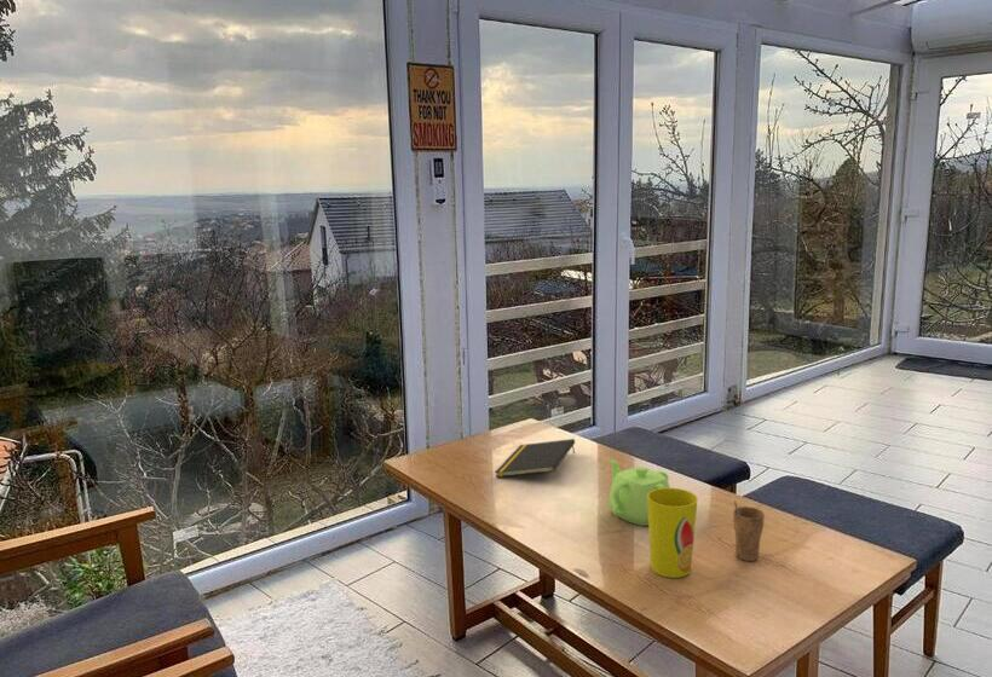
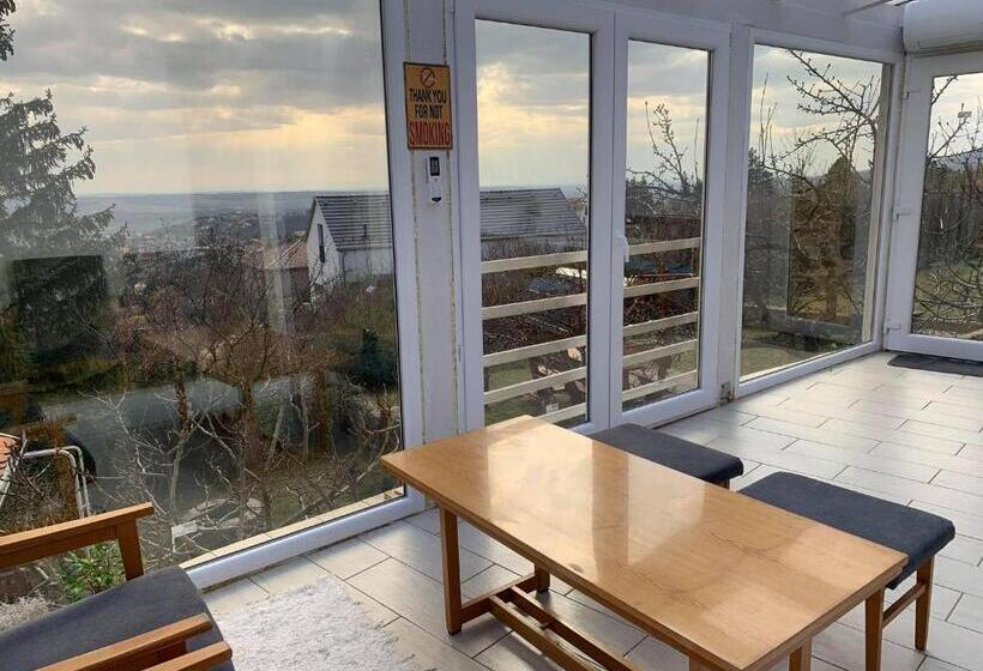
- teapot (636, 488)
- notepad (536, 457)
- cup (671, 532)
- cup (748, 528)
